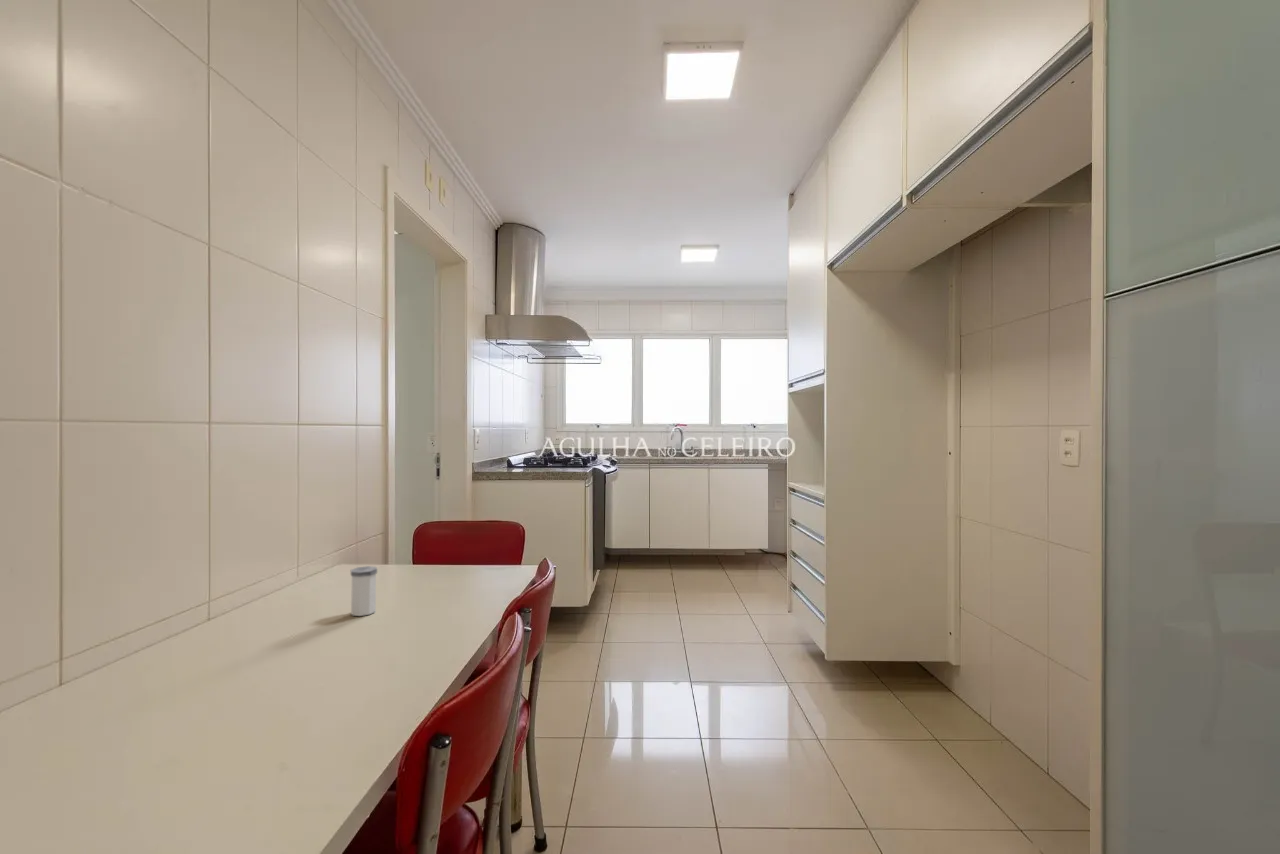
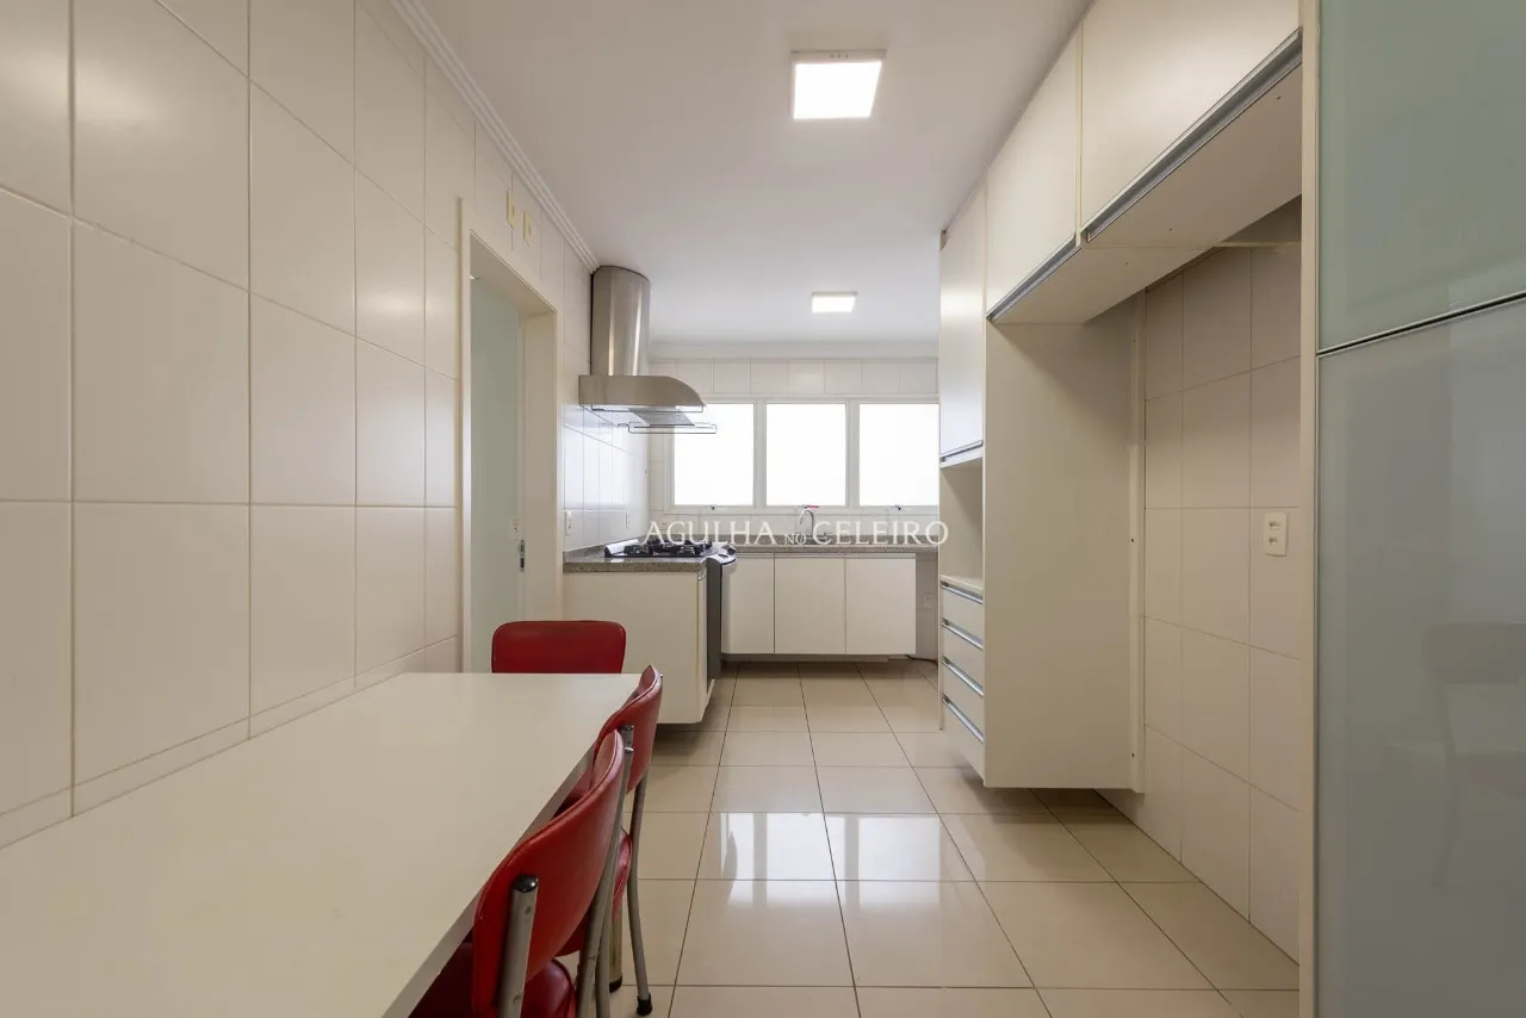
- salt shaker (363, 590)
